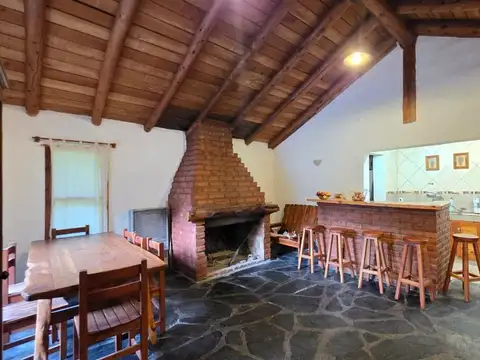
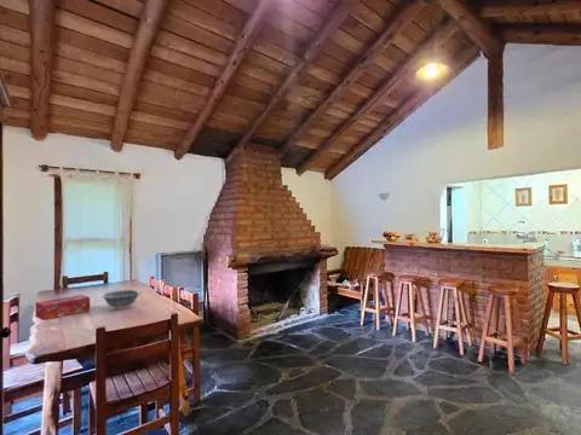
+ tissue box (63, 306)
+ decorative bowl (121, 300)
